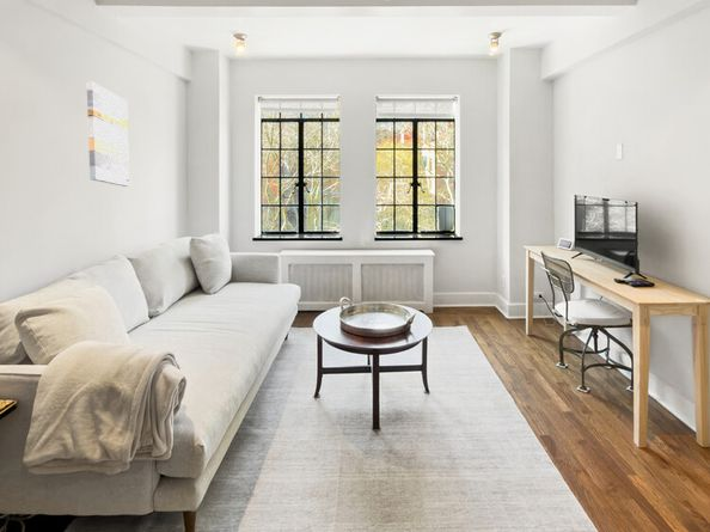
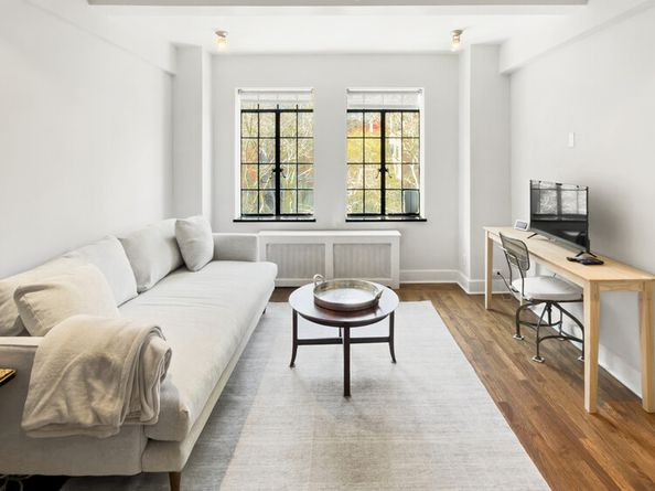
- wall art (109, 137)
